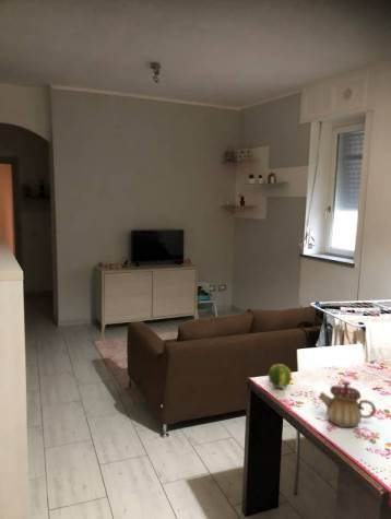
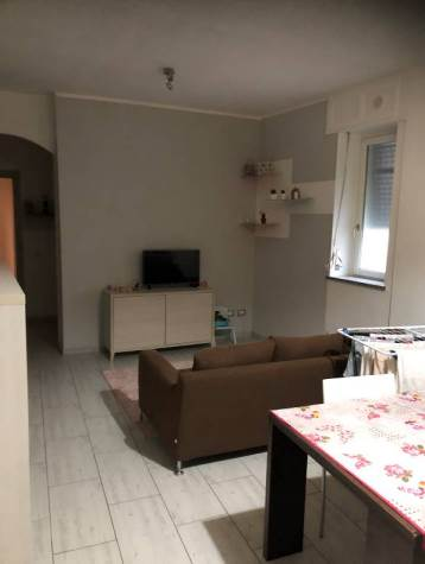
- teapot (346, 401)
- fruit (280, 375)
